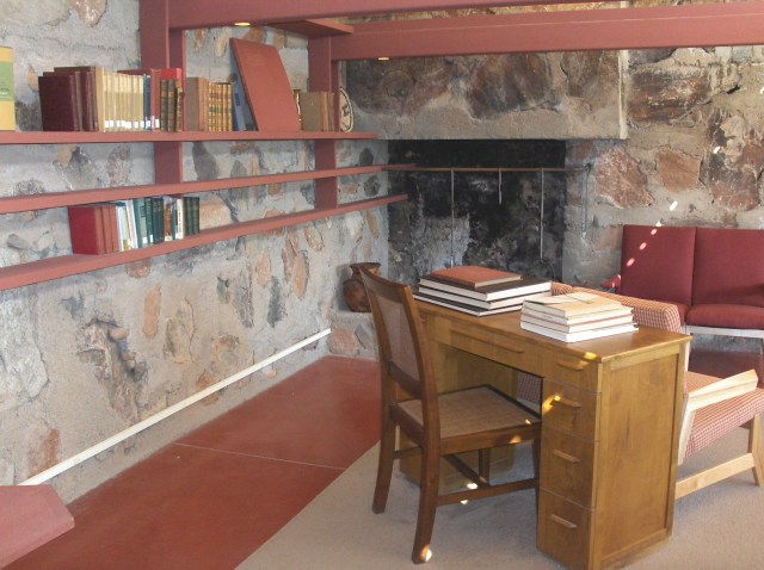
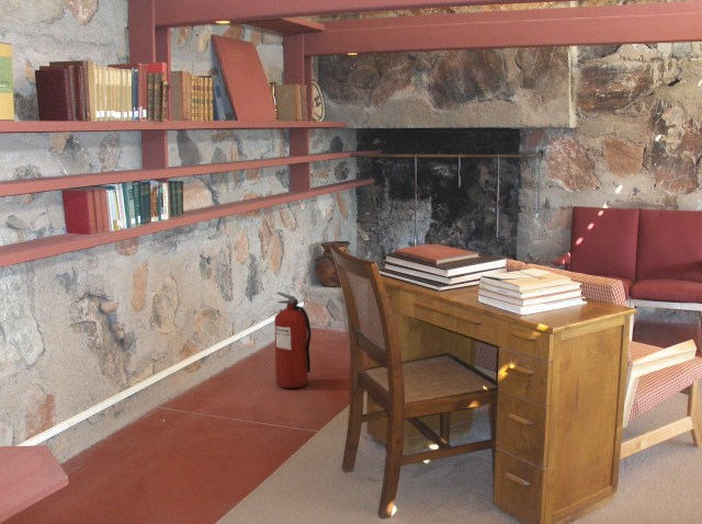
+ fire extinguisher (294, 340)
